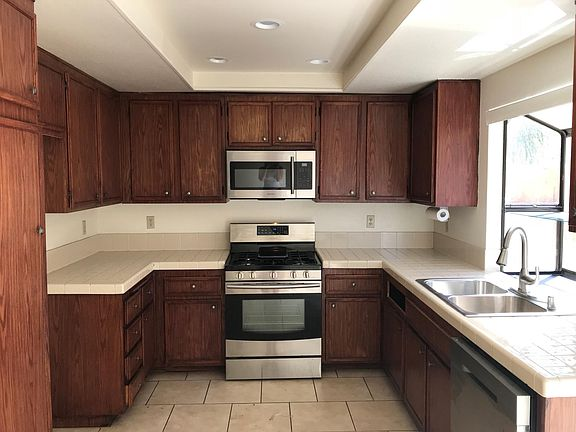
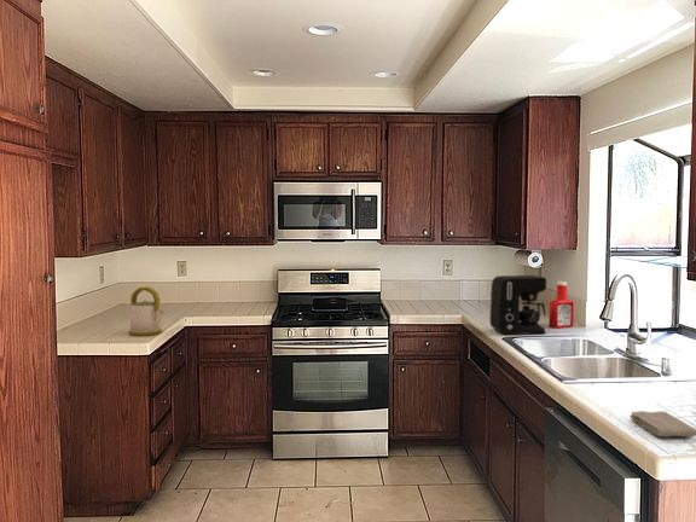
+ kettle (147, 309)
+ coffee maker (521, 303)
+ soap bottle (561, 303)
+ washcloth (661, 423)
